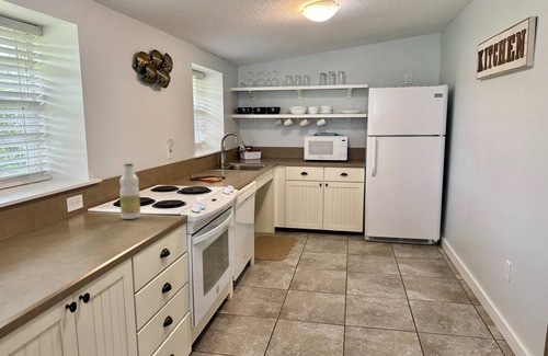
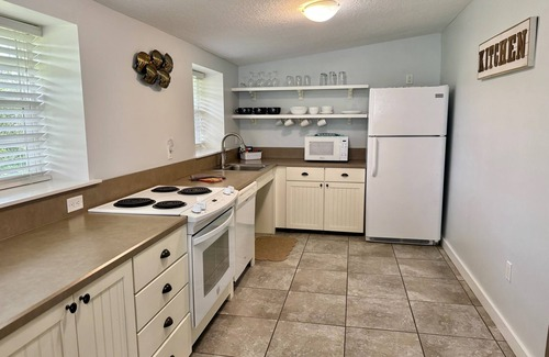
- bottle (129, 191)
